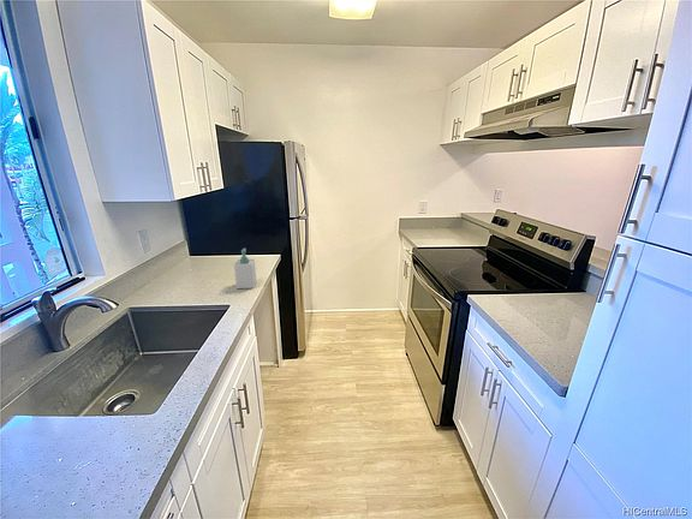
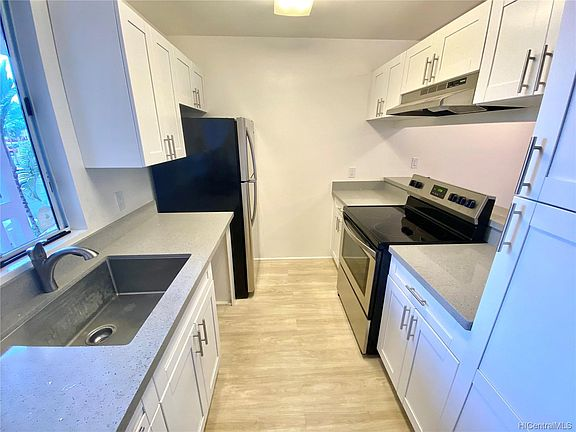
- soap bottle (245, 268)
